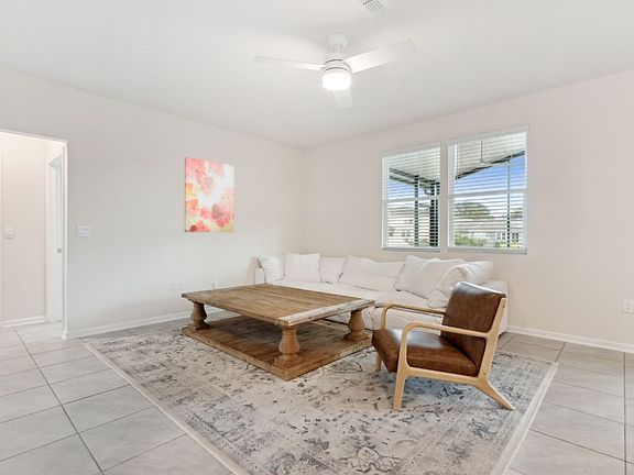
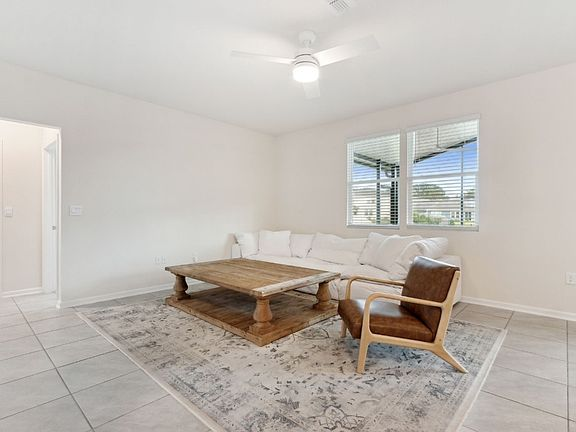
- wall art (210, 197)
